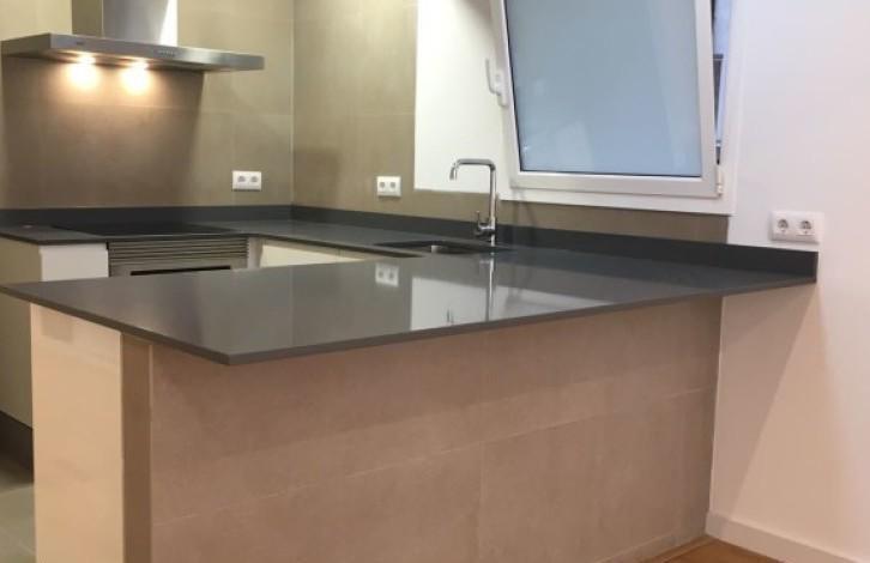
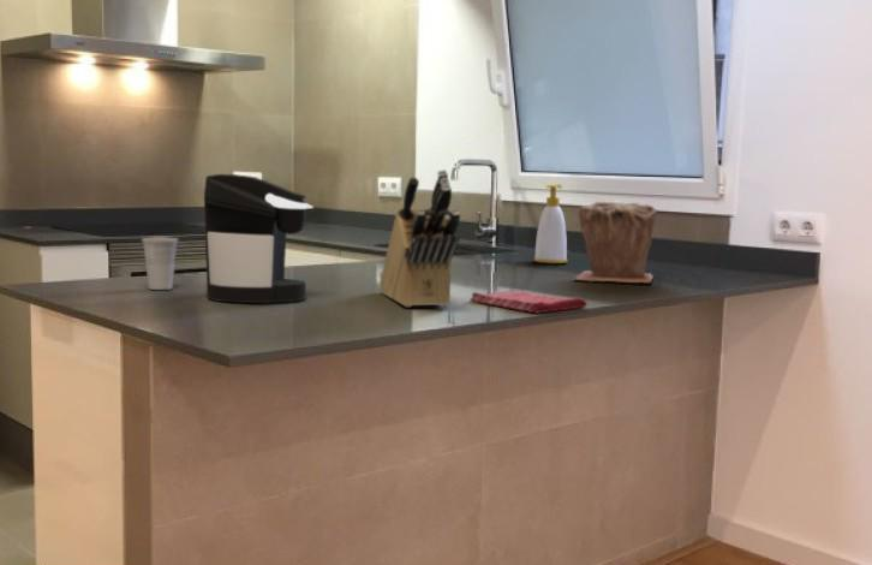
+ dish towel (527, 299)
+ cup (160, 262)
+ coffee maker (258, 236)
+ knife block (418, 236)
+ plant pot (616, 239)
+ soap bottle (551, 222)
